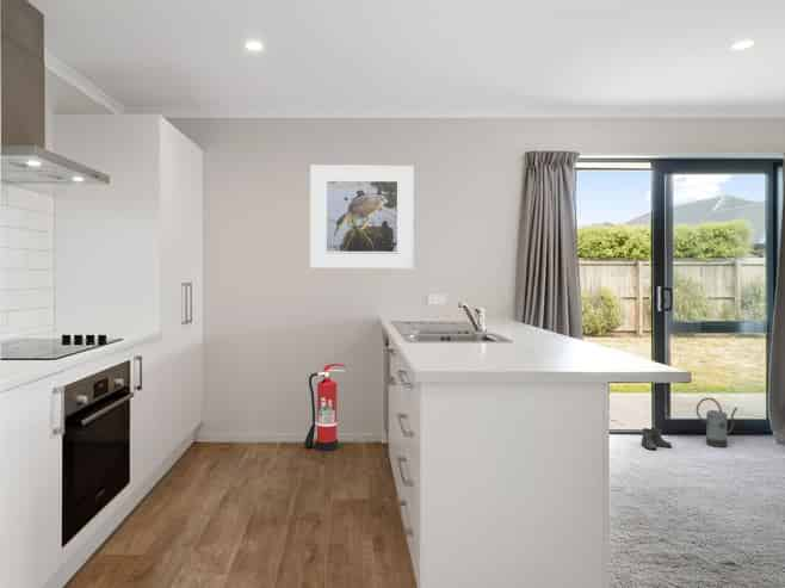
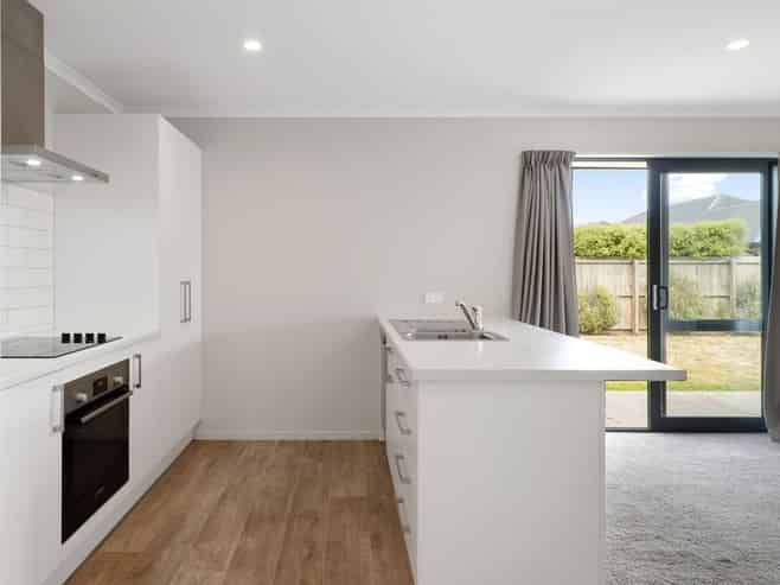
- boots (654, 438)
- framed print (361, 217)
- fire extinguisher (324, 406)
- watering can (717, 421)
